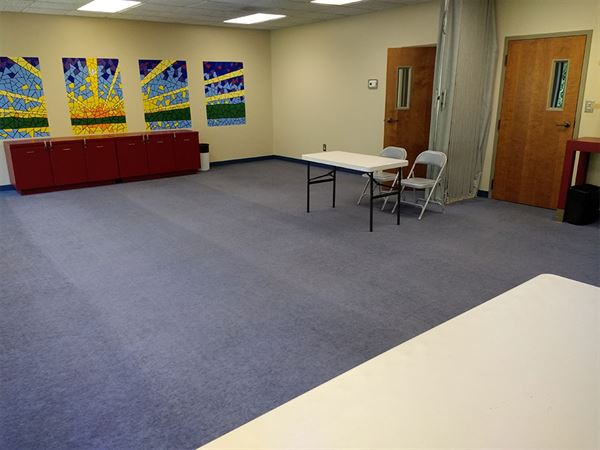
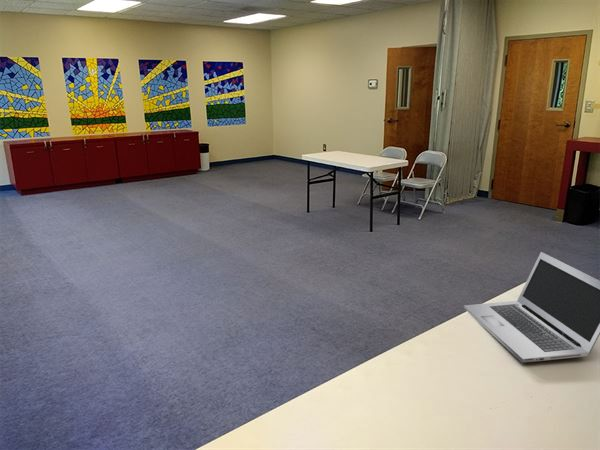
+ laptop (533, 301)
